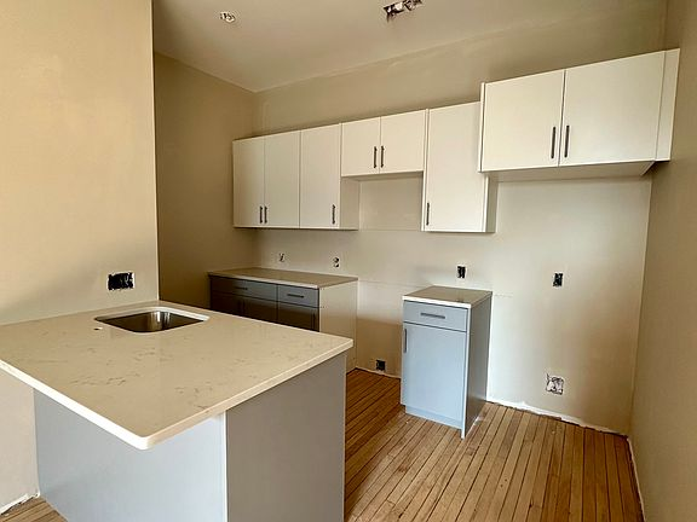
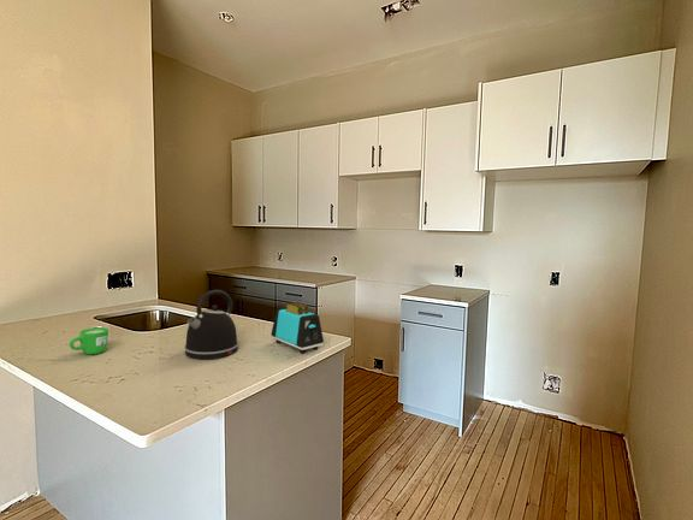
+ kettle (212, 320)
+ mug (89, 342)
+ toaster (296, 324)
